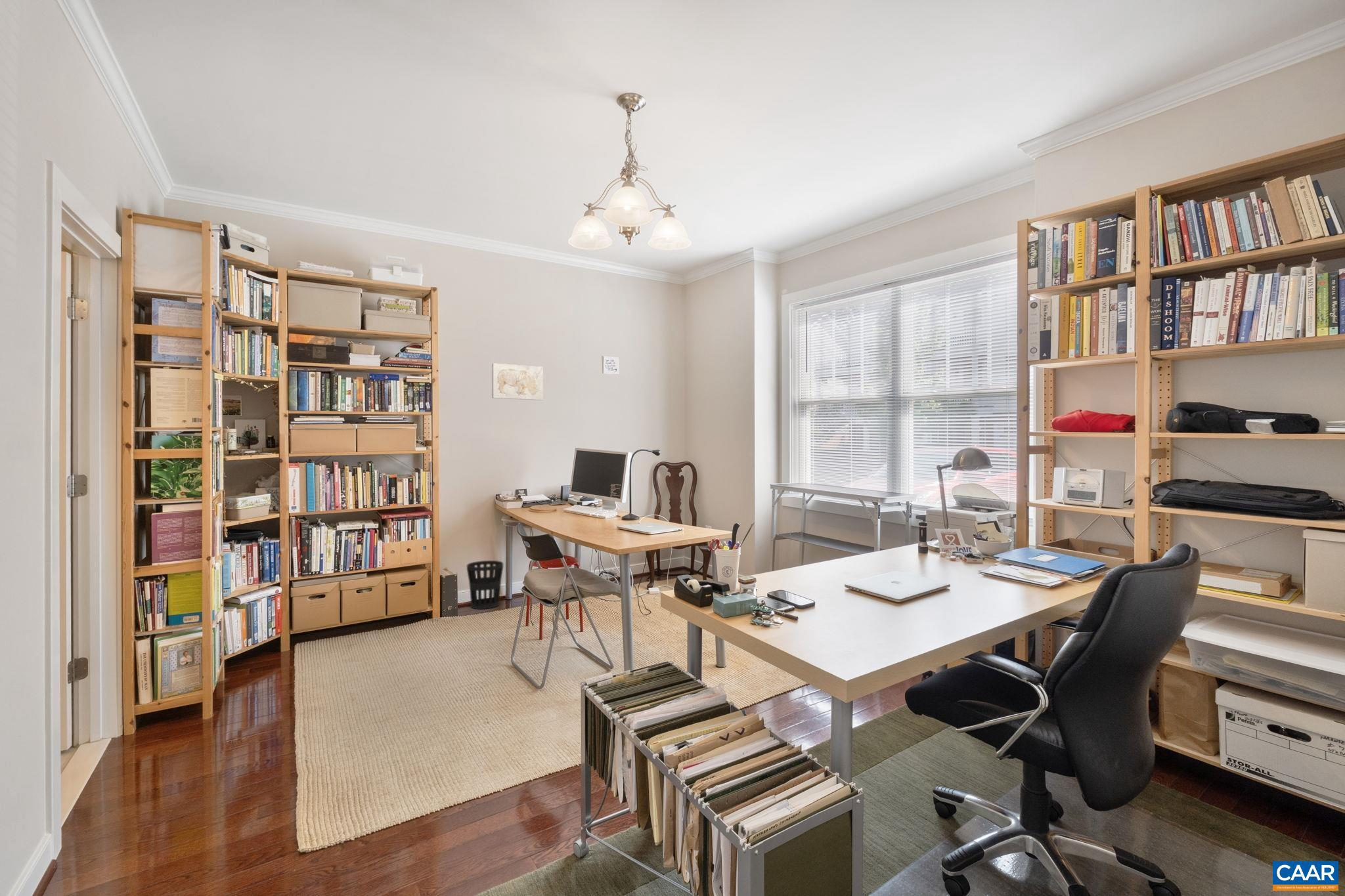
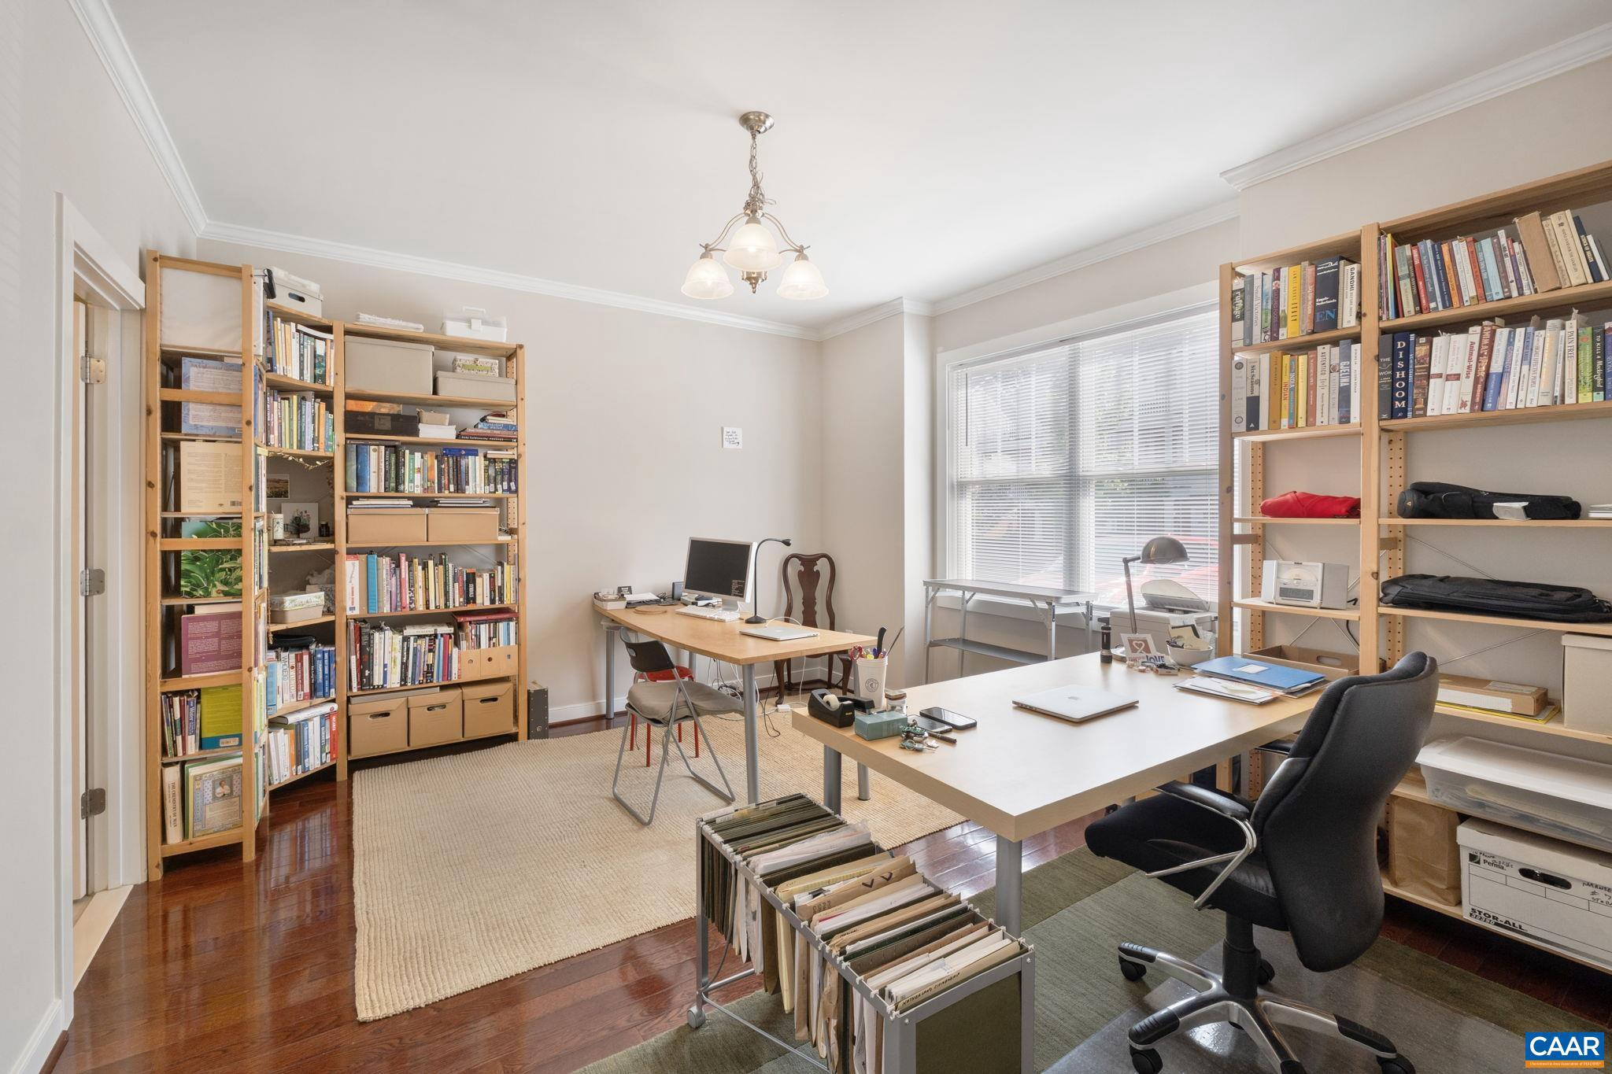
- wastebasket (485, 584)
- wall art (518, 382)
